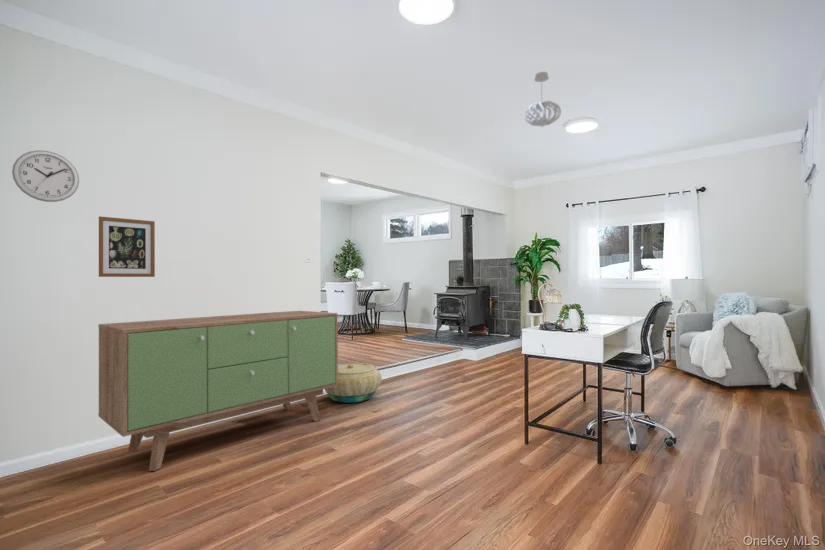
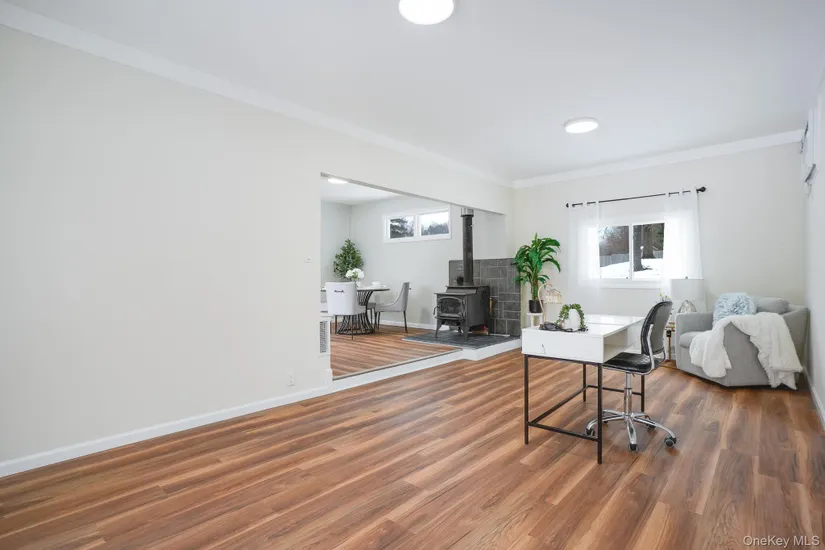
- wall art (127, 247)
- pendant light (542, 102)
- basket (351, 380)
- wall clock (47, 176)
- sideboard (233, 375)
